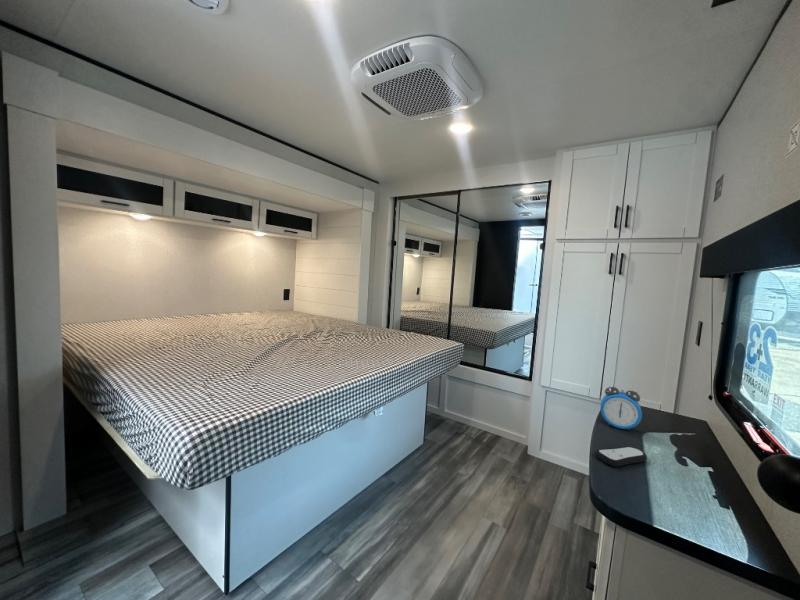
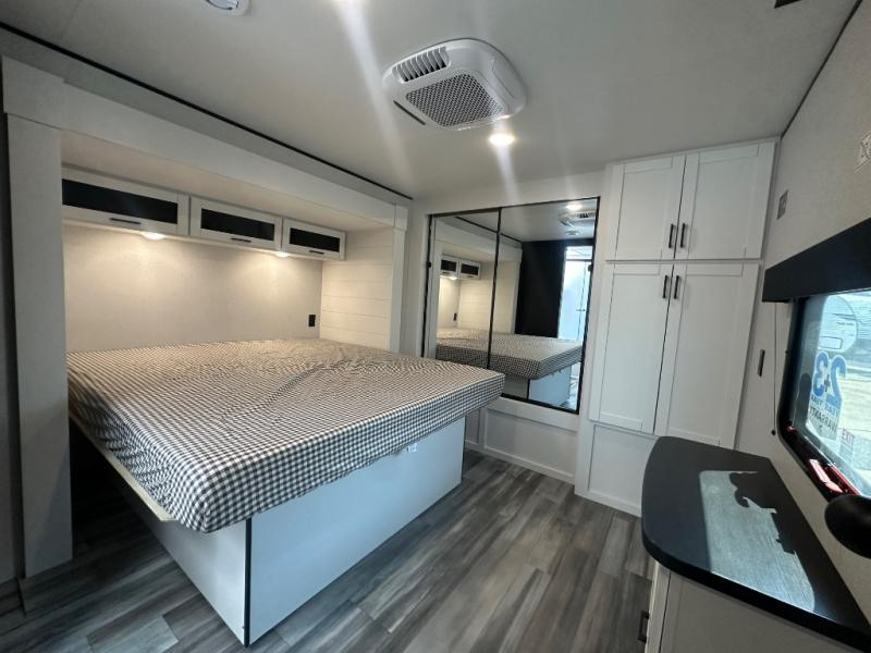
- alarm clock (620, 407)
- remote control (621, 455)
